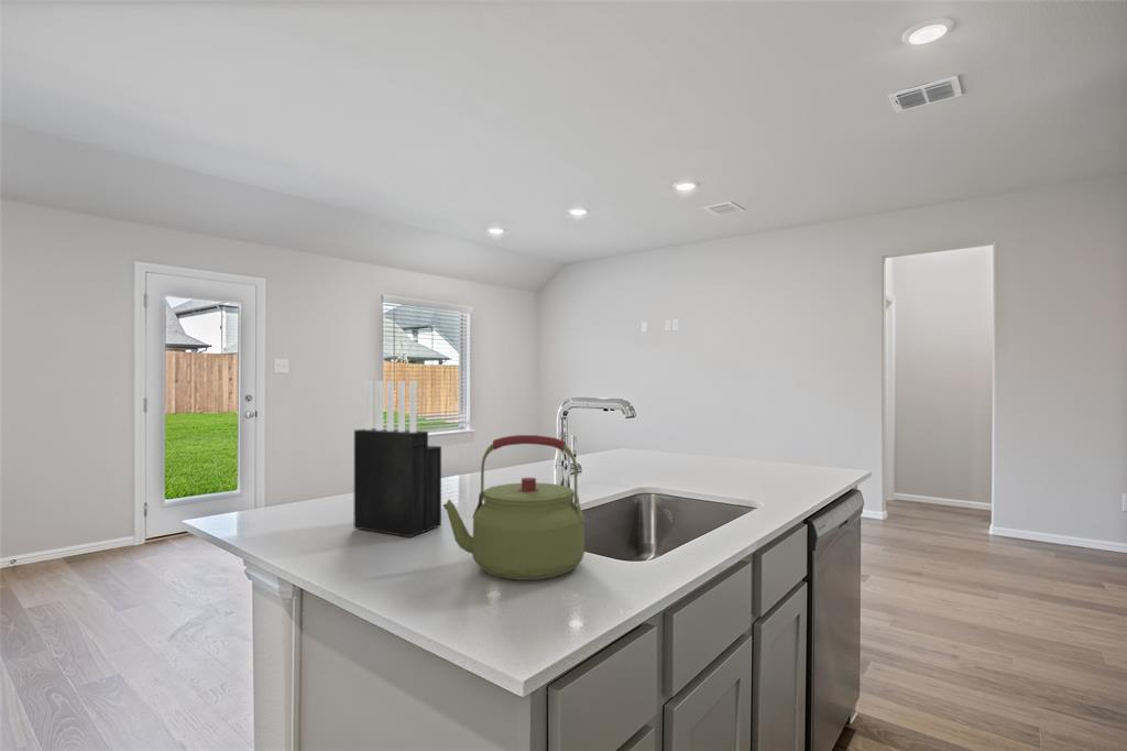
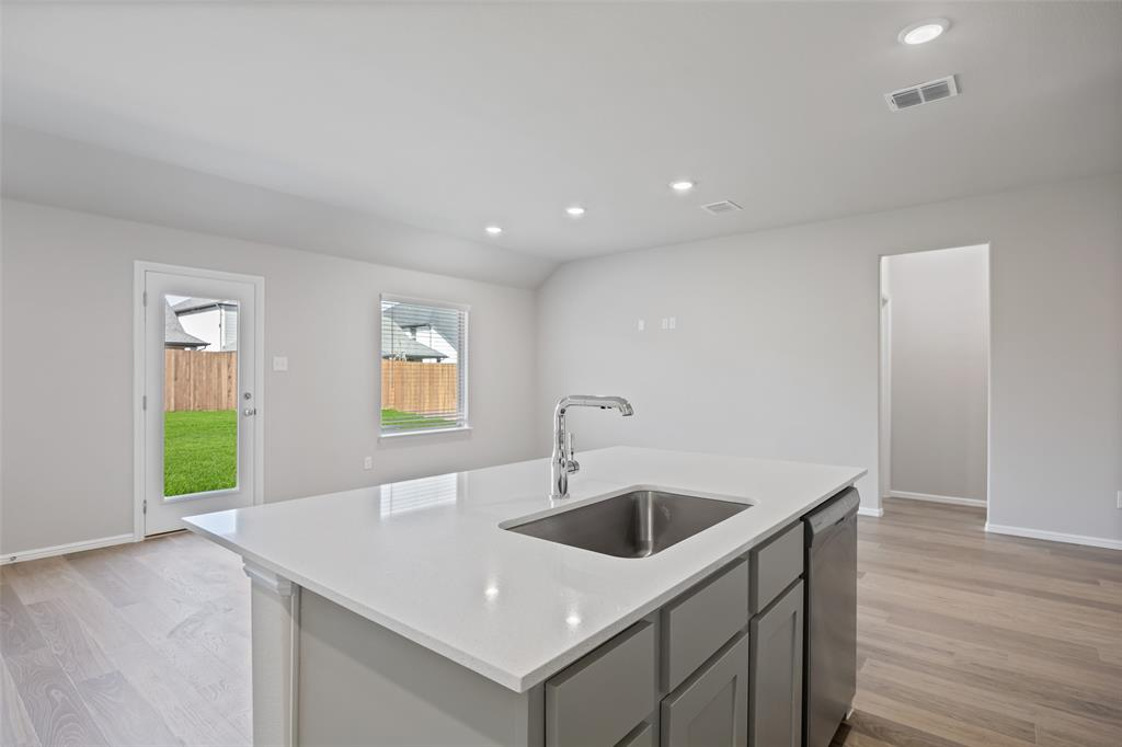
- knife block (401, 453)
- kettle (512, 499)
